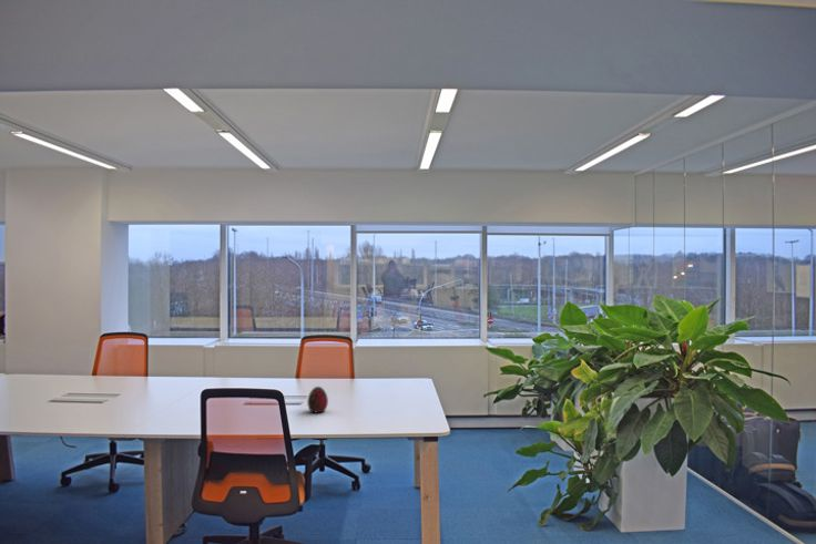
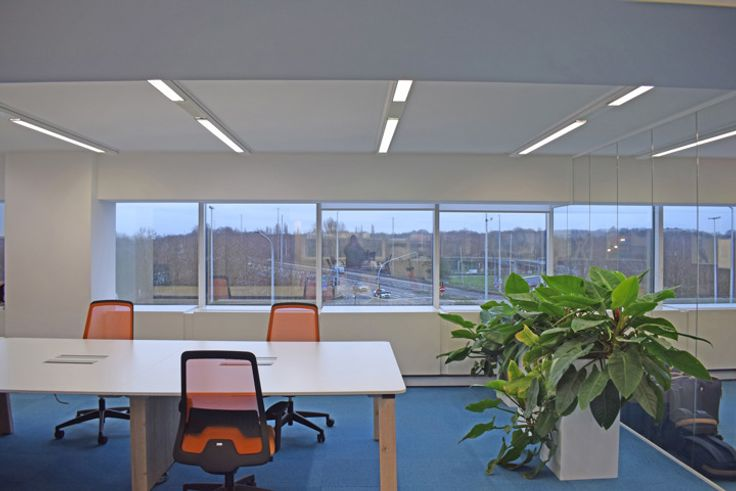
- decorative egg (317, 398)
